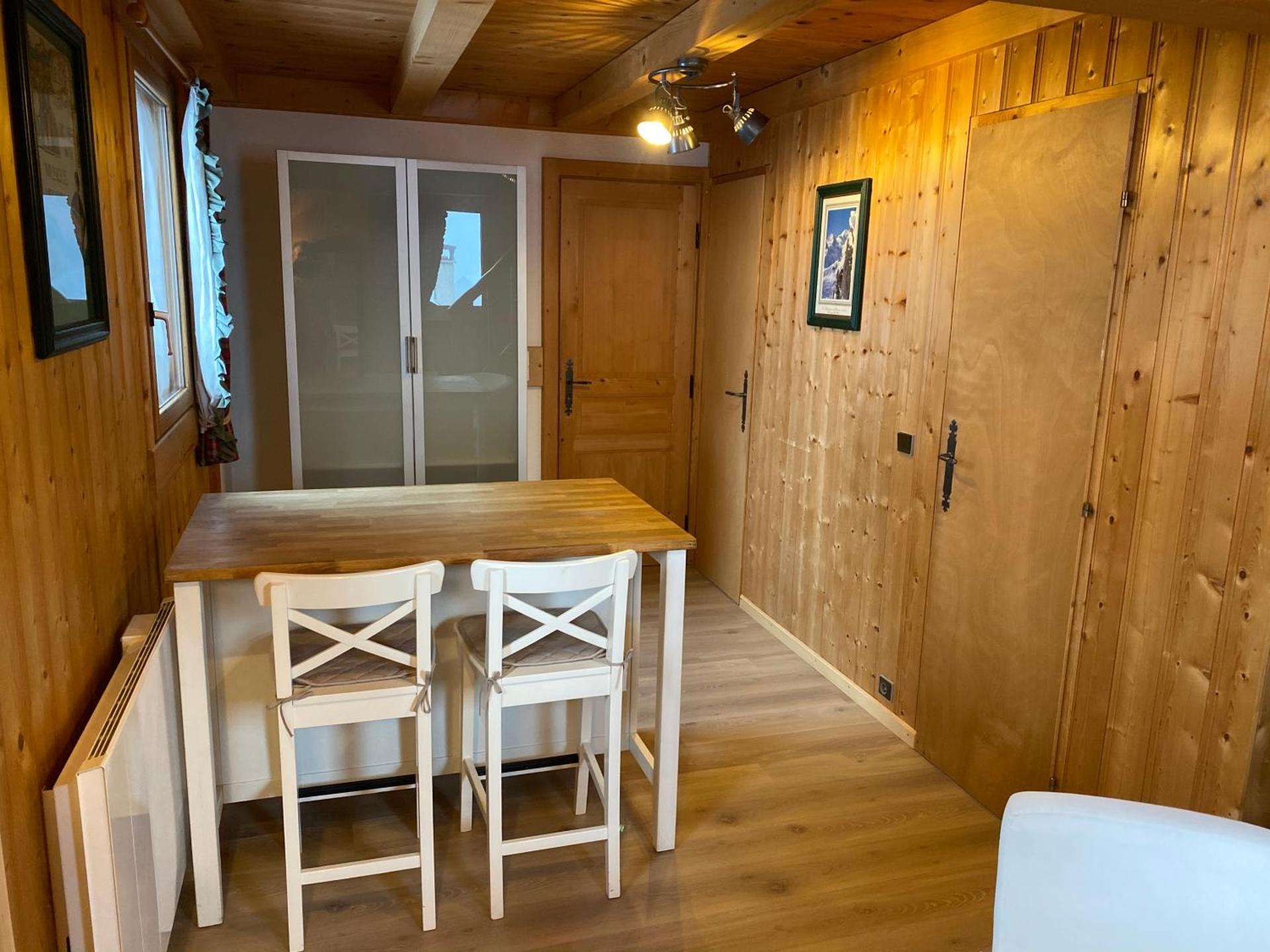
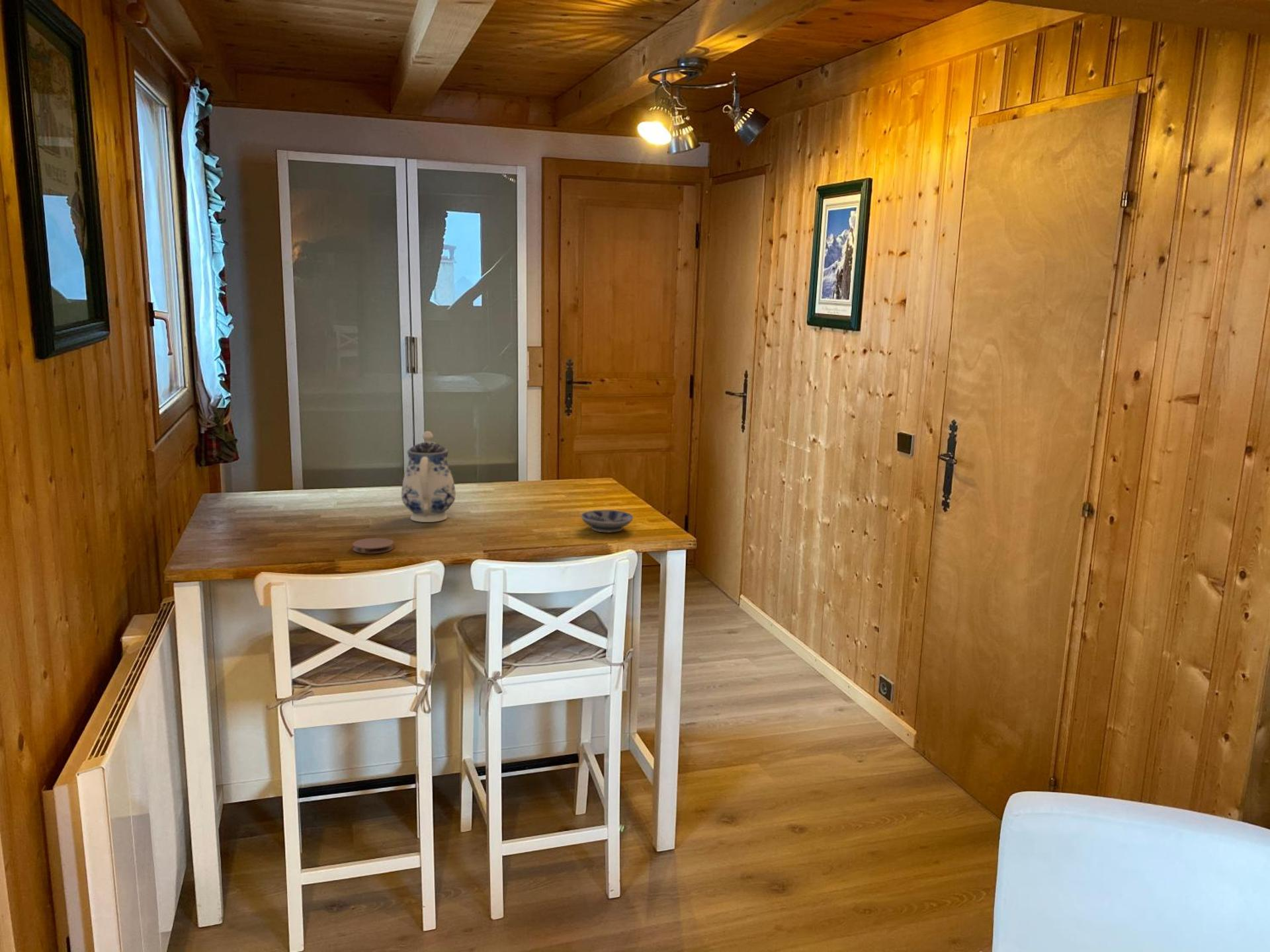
+ teapot (428, 475)
+ coaster (373, 545)
+ bowl (607, 522)
